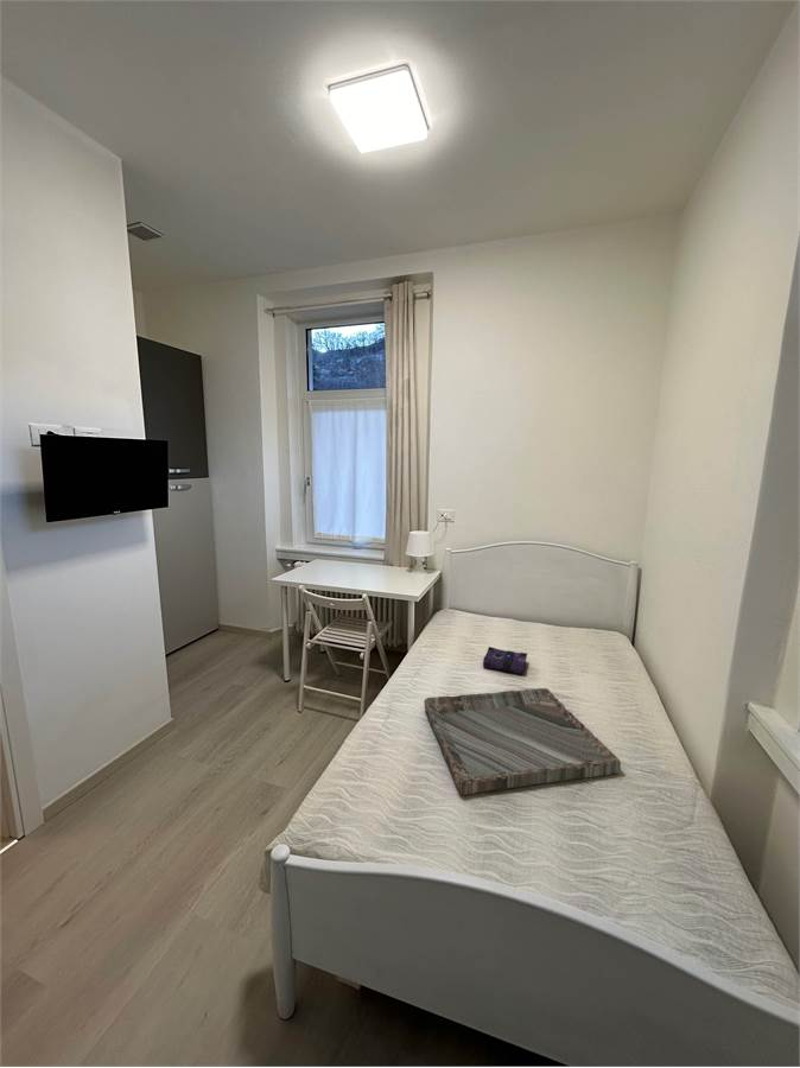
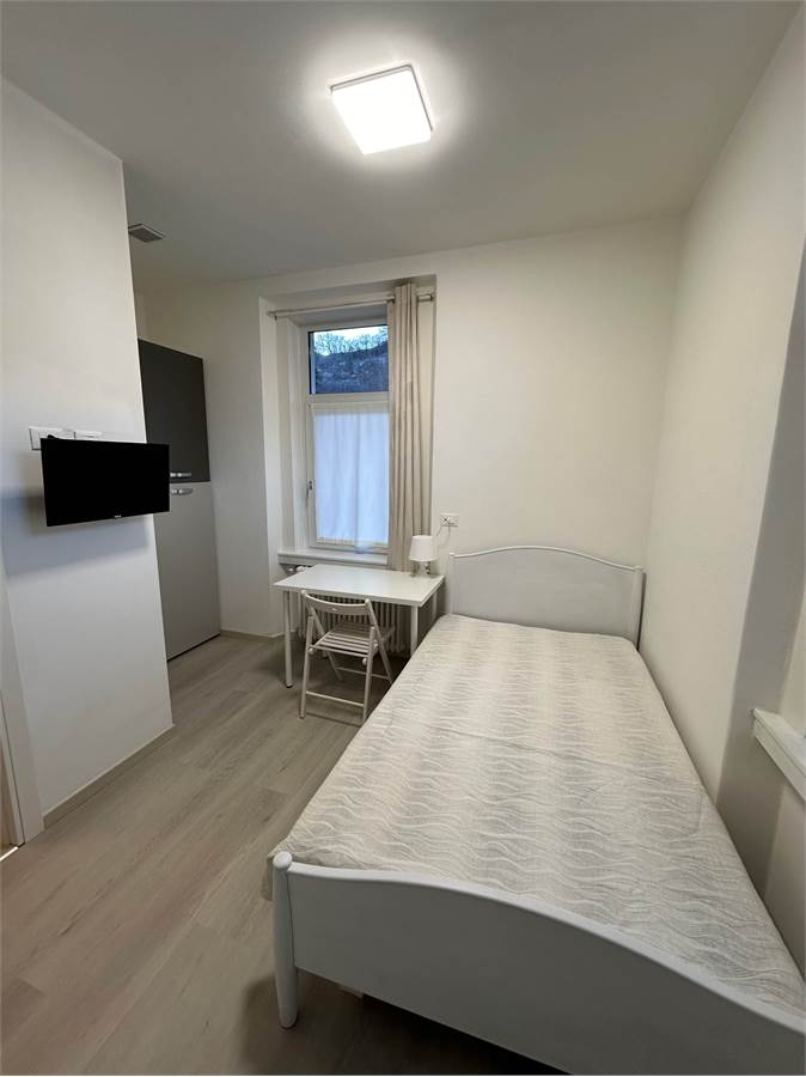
- tray (510, 731)
- book (504, 660)
